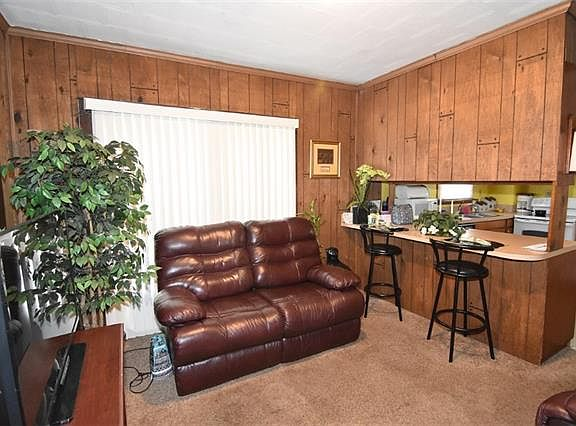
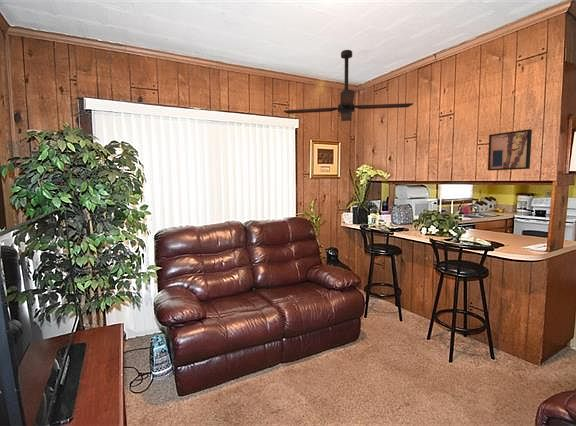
+ ceiling fan (346, 82)
+ wall art (508, 151)
